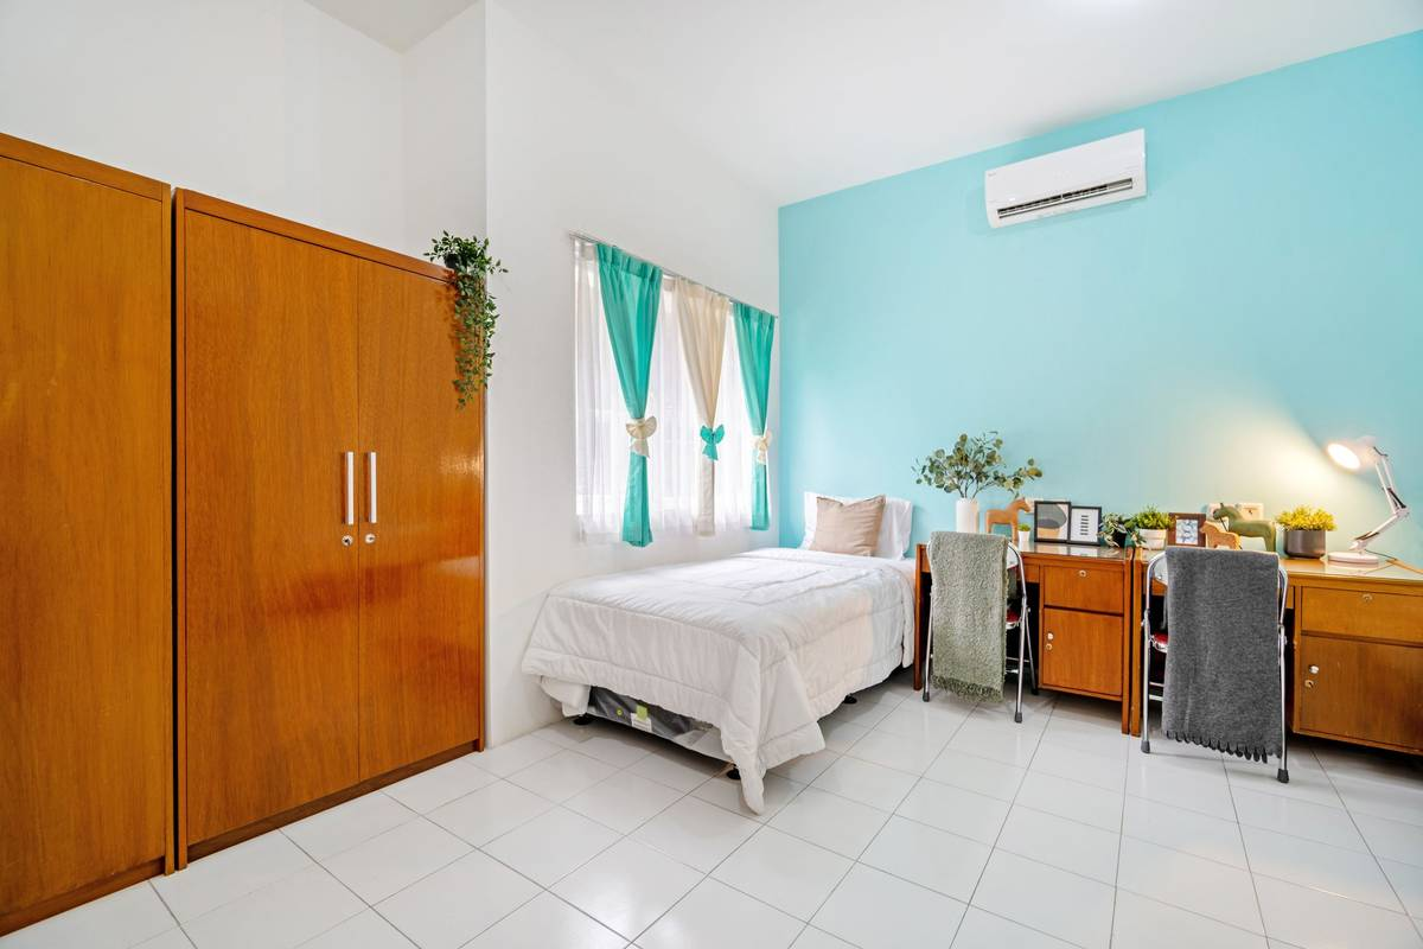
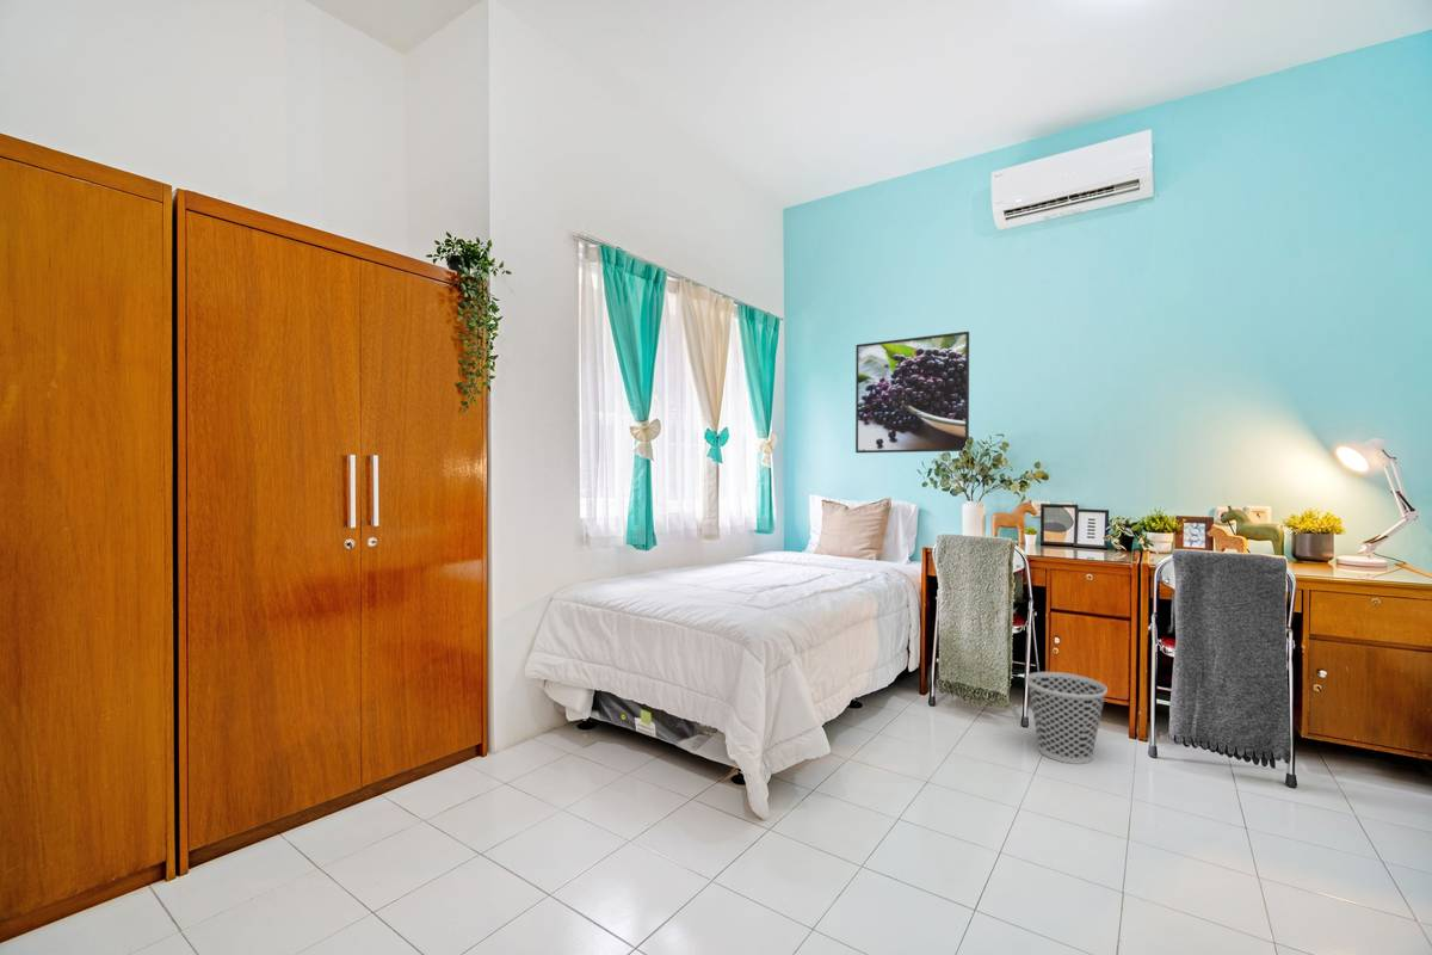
+ wastebasket (1064, 717)
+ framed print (909, 395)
